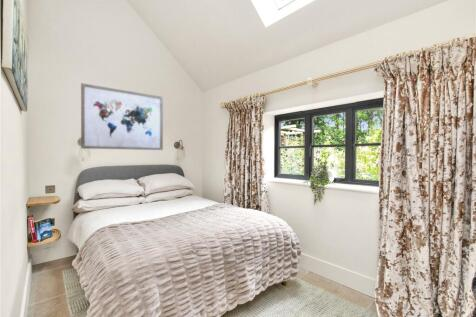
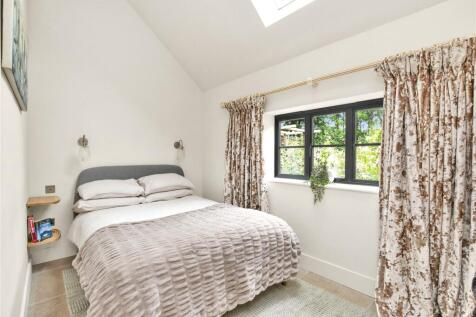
- wall art (126, 120)
